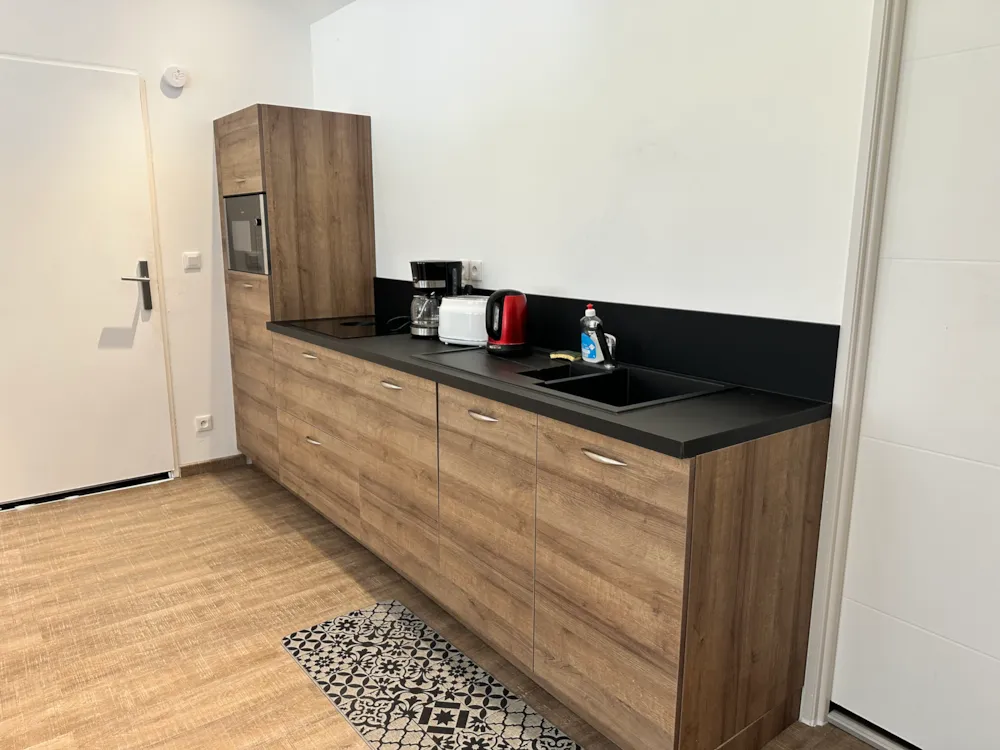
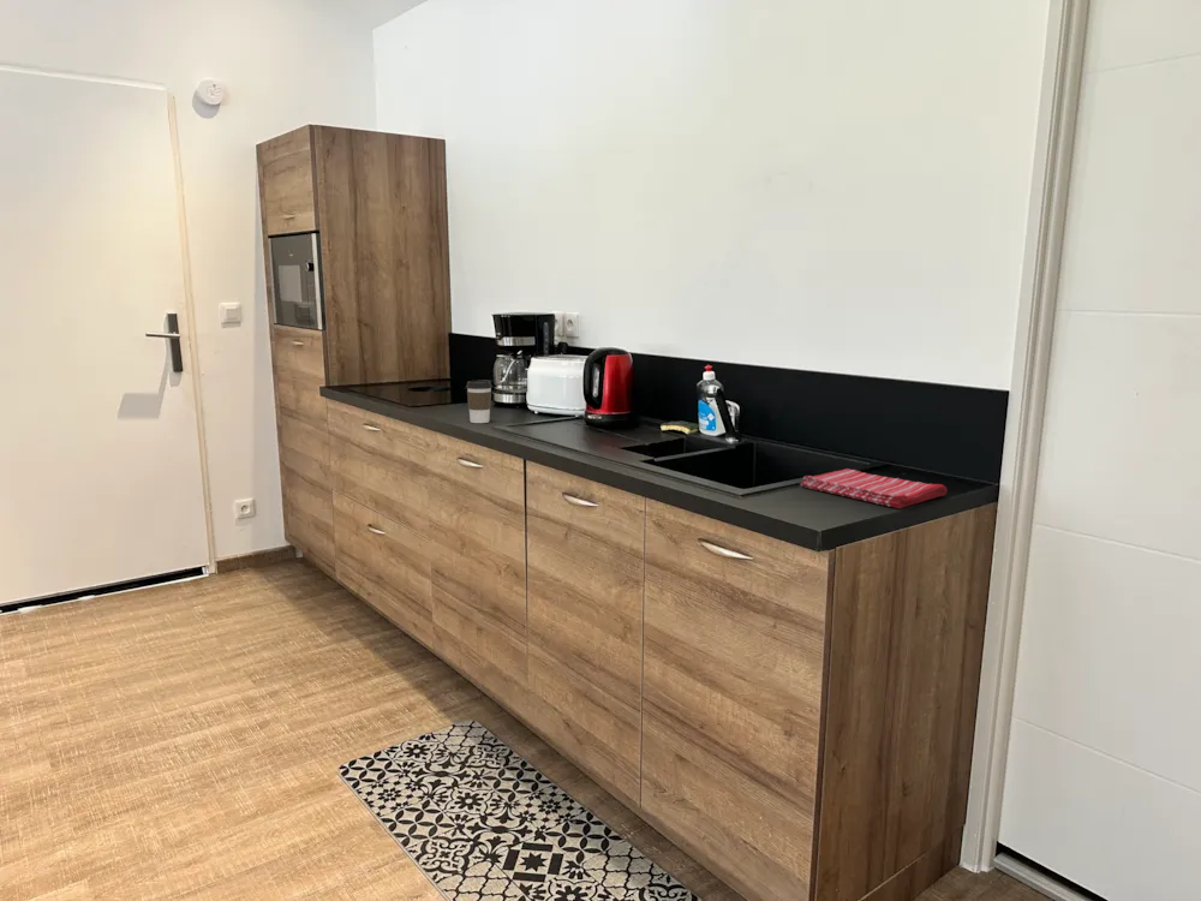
+ coffee cup (479, 401)
+ dish towel (872, 484)
